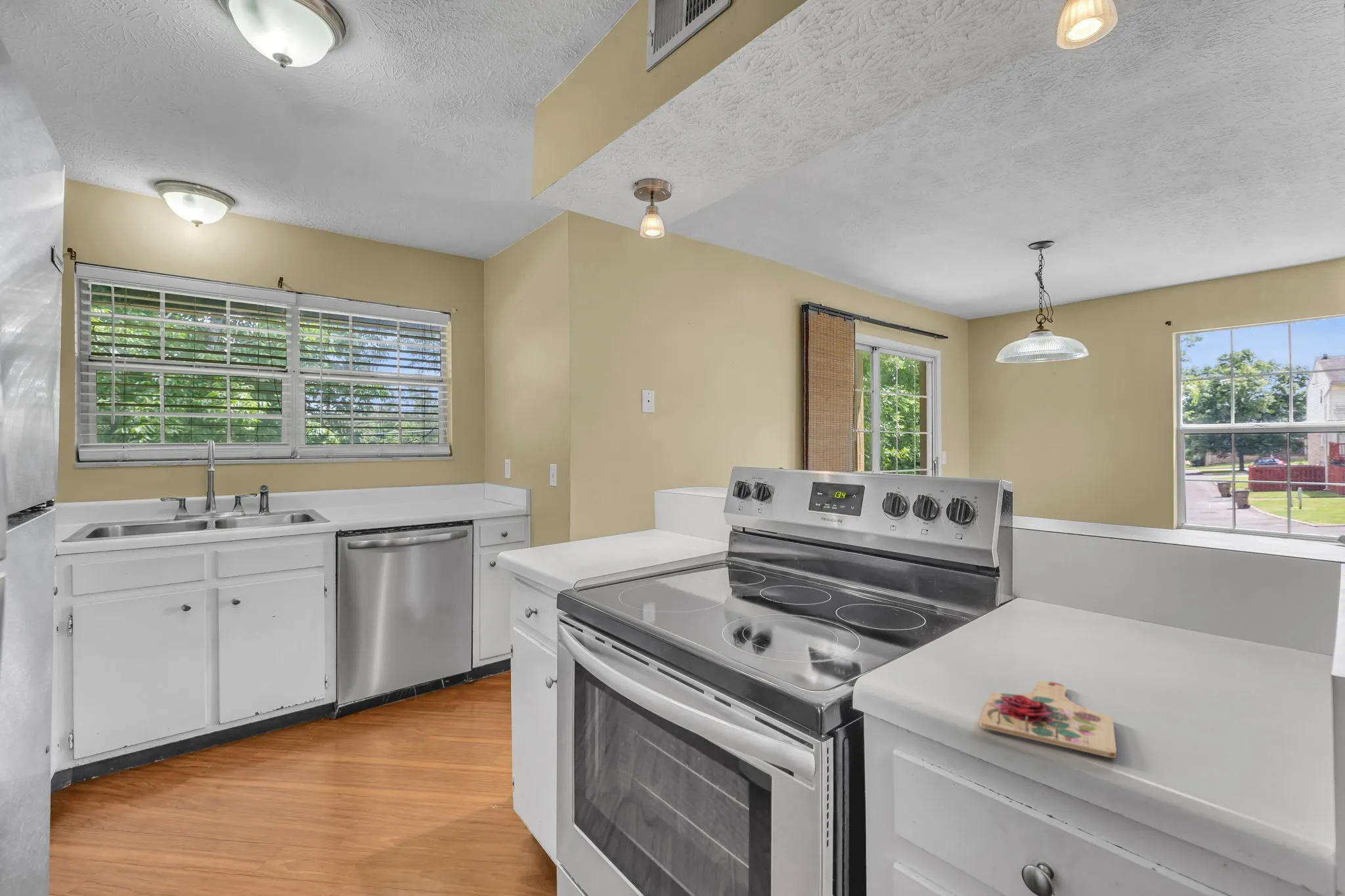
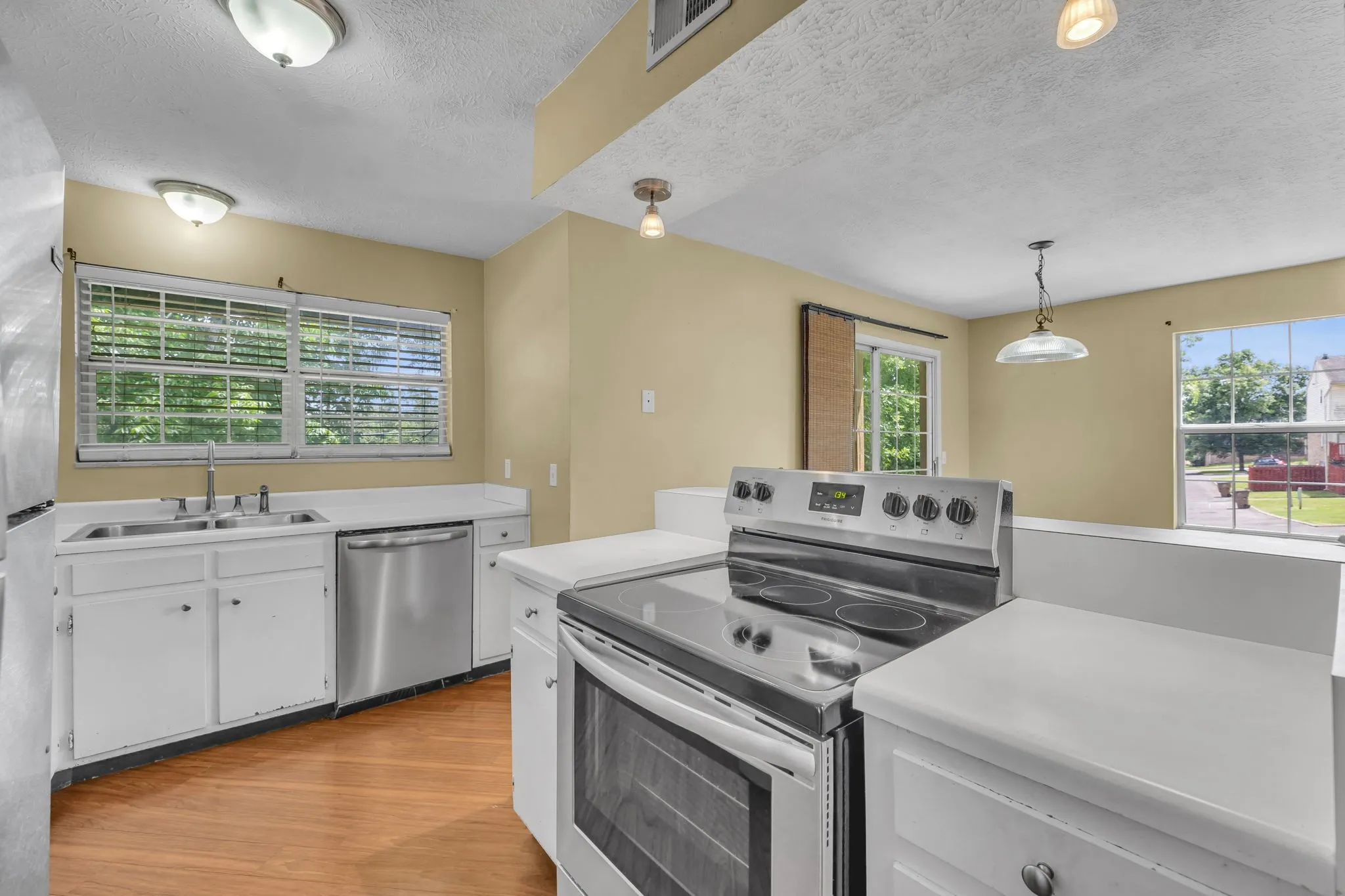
- cutting board (1048, 702)
